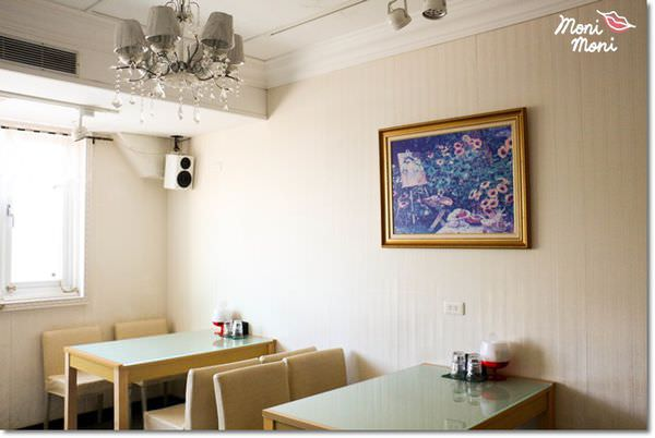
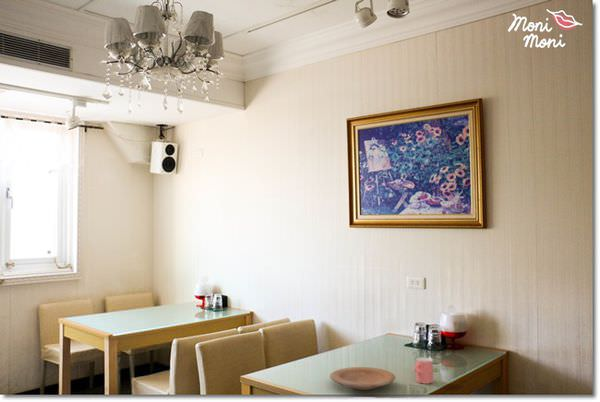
+ cup (422, 371)
+ plate (362, 380)
